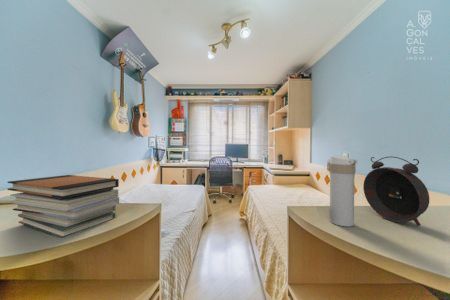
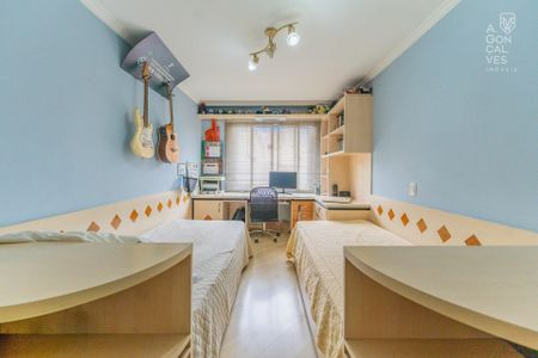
- alarm clock (394, 188)
- book stack (67, 201)
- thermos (340, 188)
